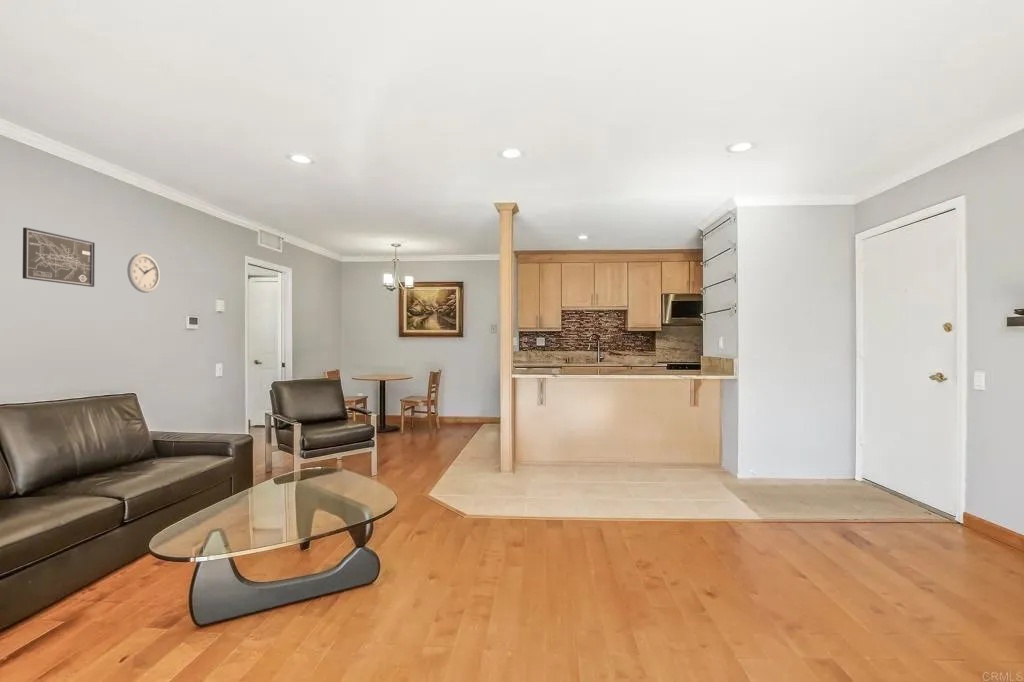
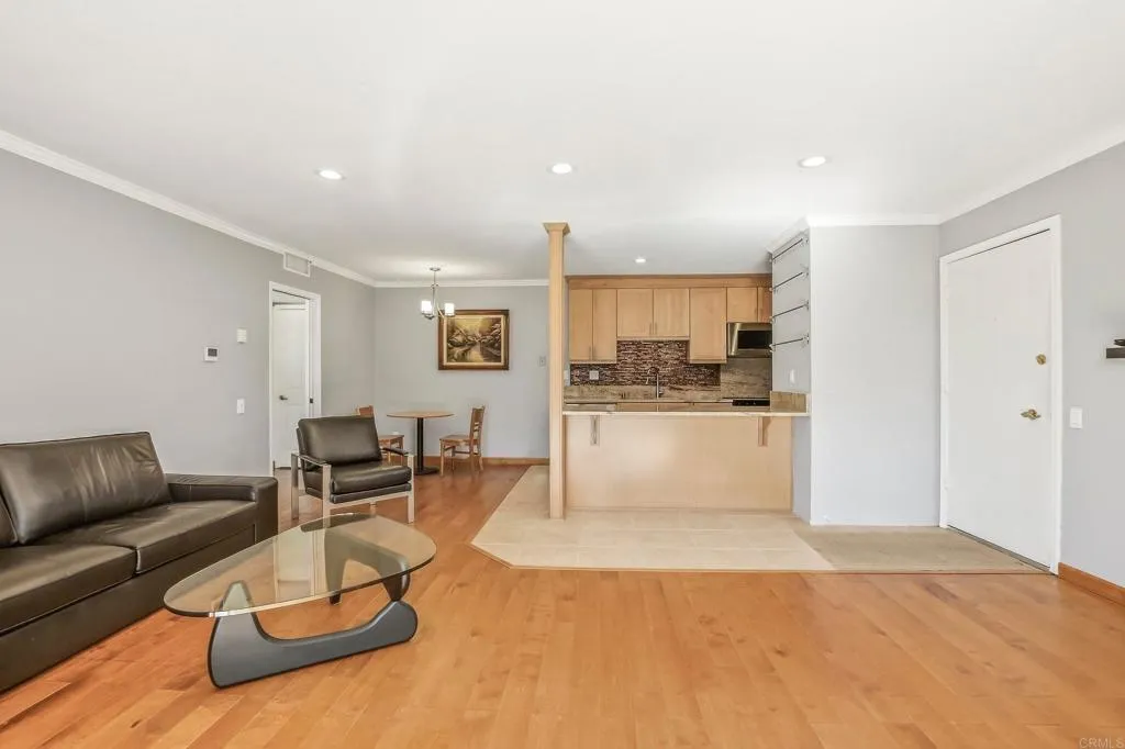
- wall art (61, 259)
- wall clock (144, 273)
